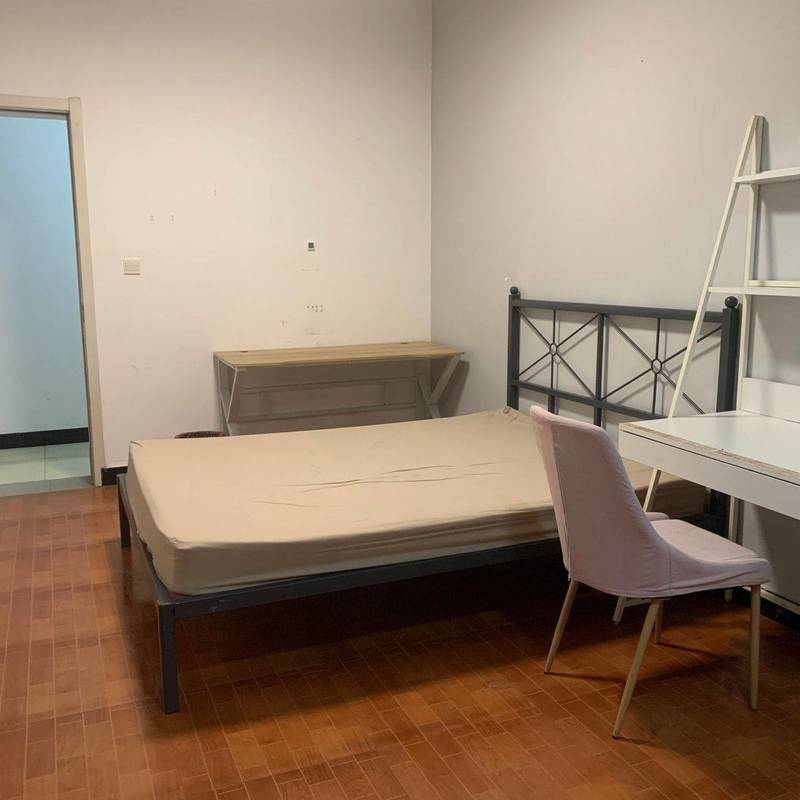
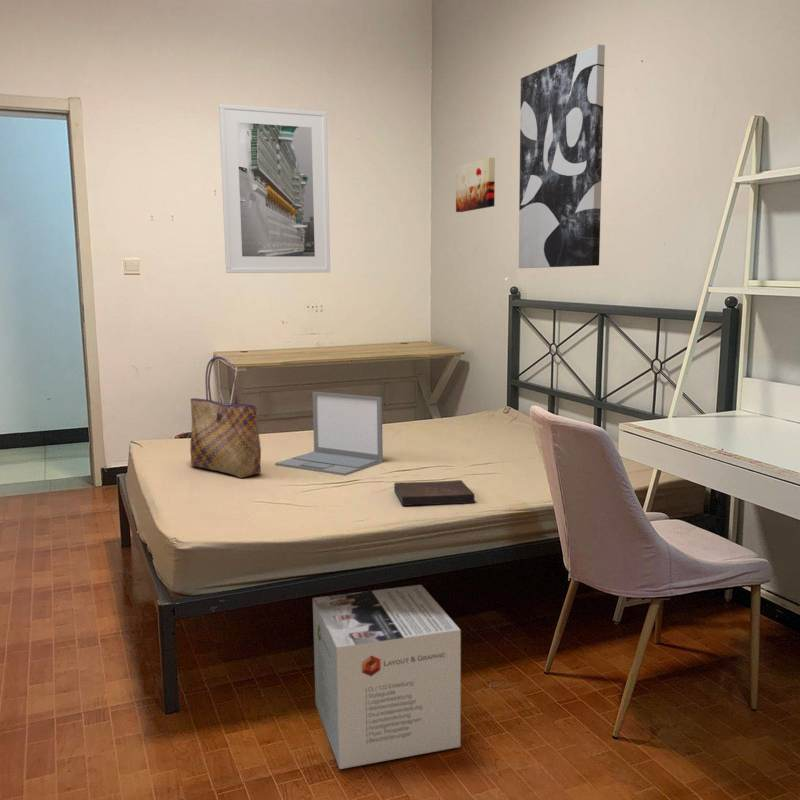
+ laptop (328, 431)
+ cardboard box (383, 669)
+ wall art (558, 166)
+ book (433, 492)
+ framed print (276, 191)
+ tote bag (222, 413)
+ wall art (474, 186)
